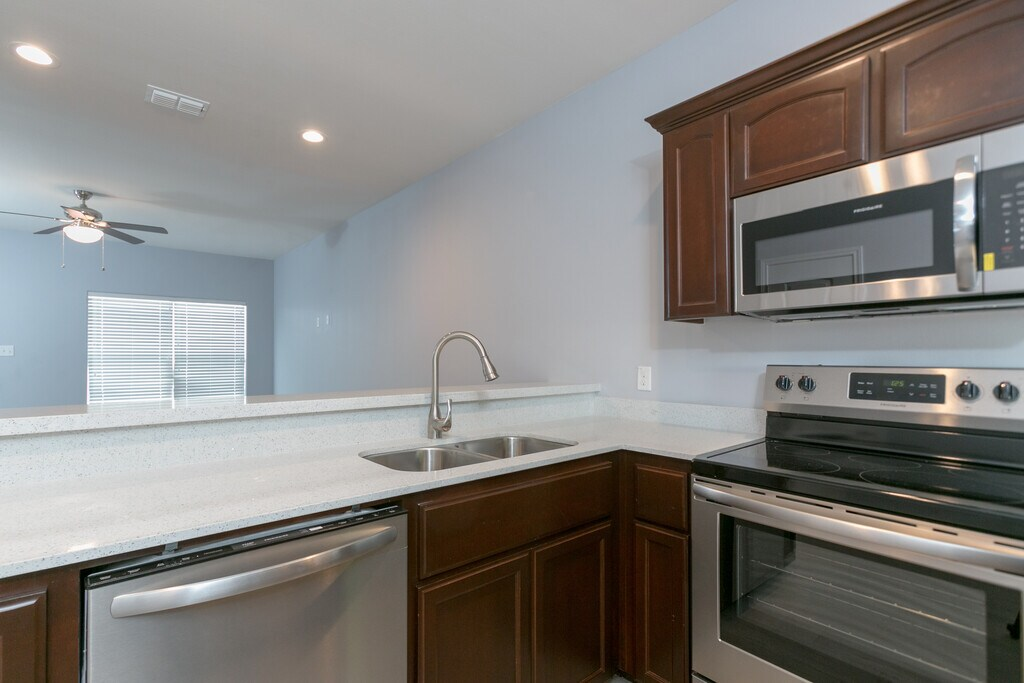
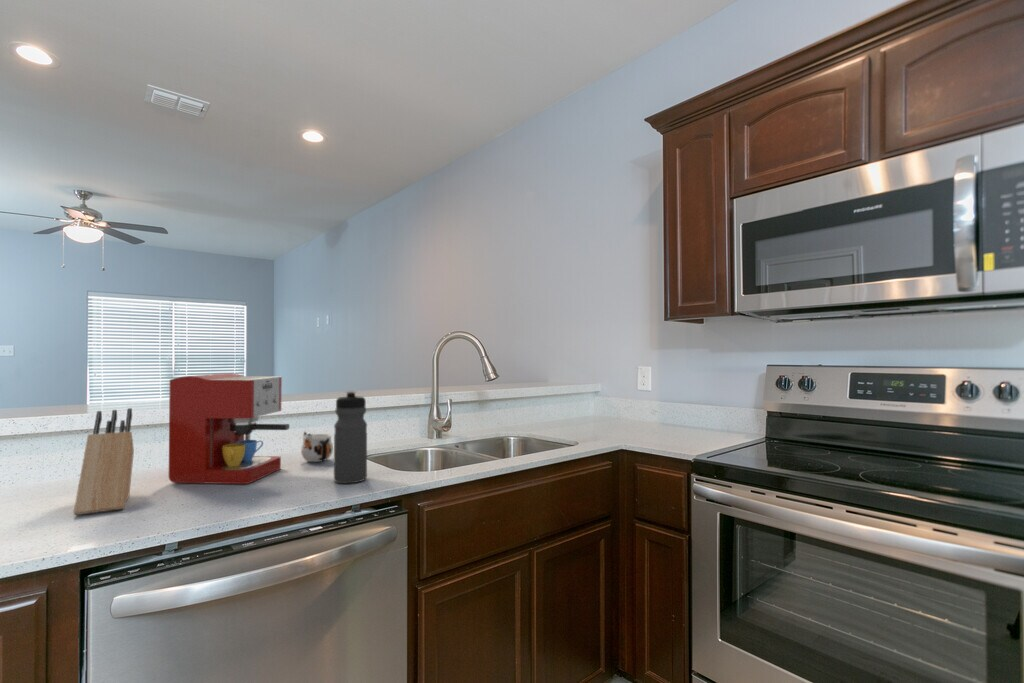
+ coffee maker (228, 424)
+ knife block (108, 455)
+ mug (318, 446)
+ water bottle (350, 435)
